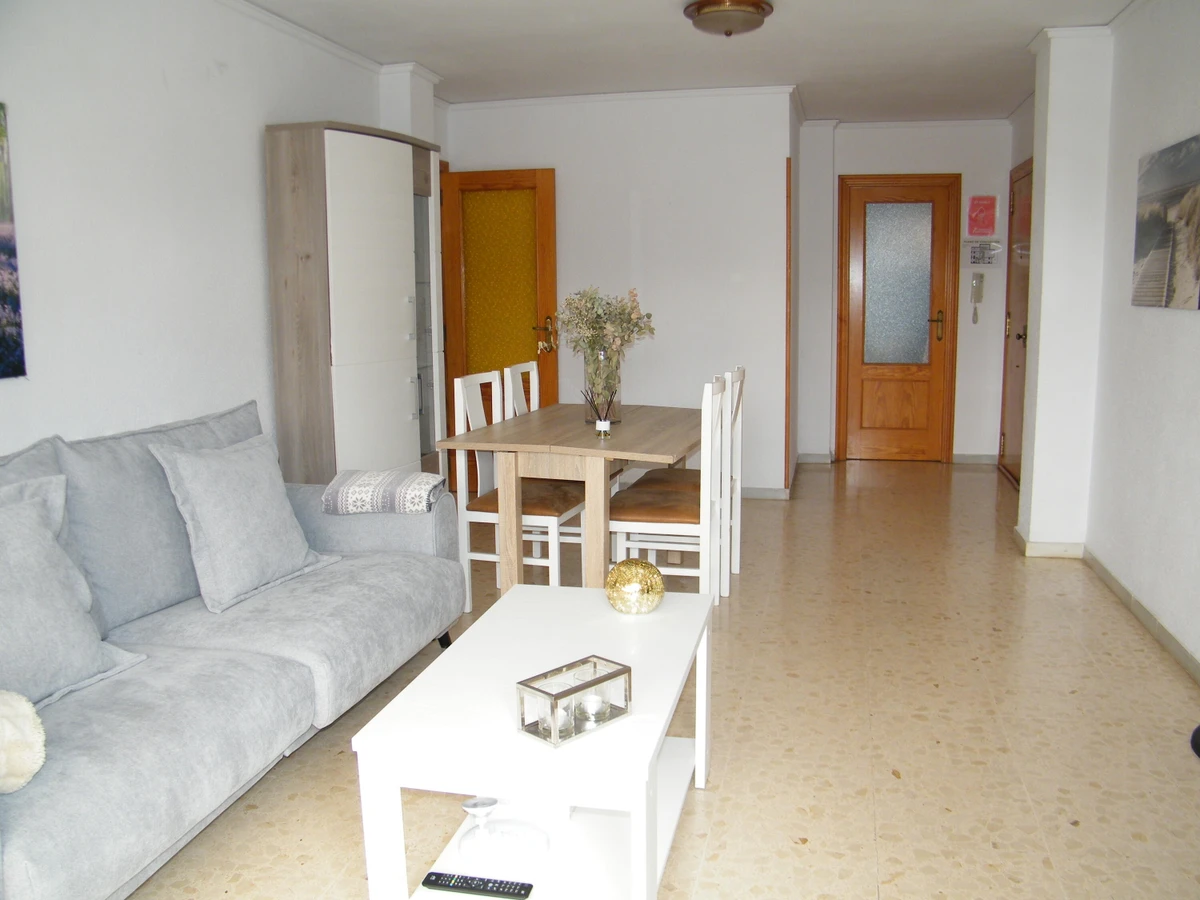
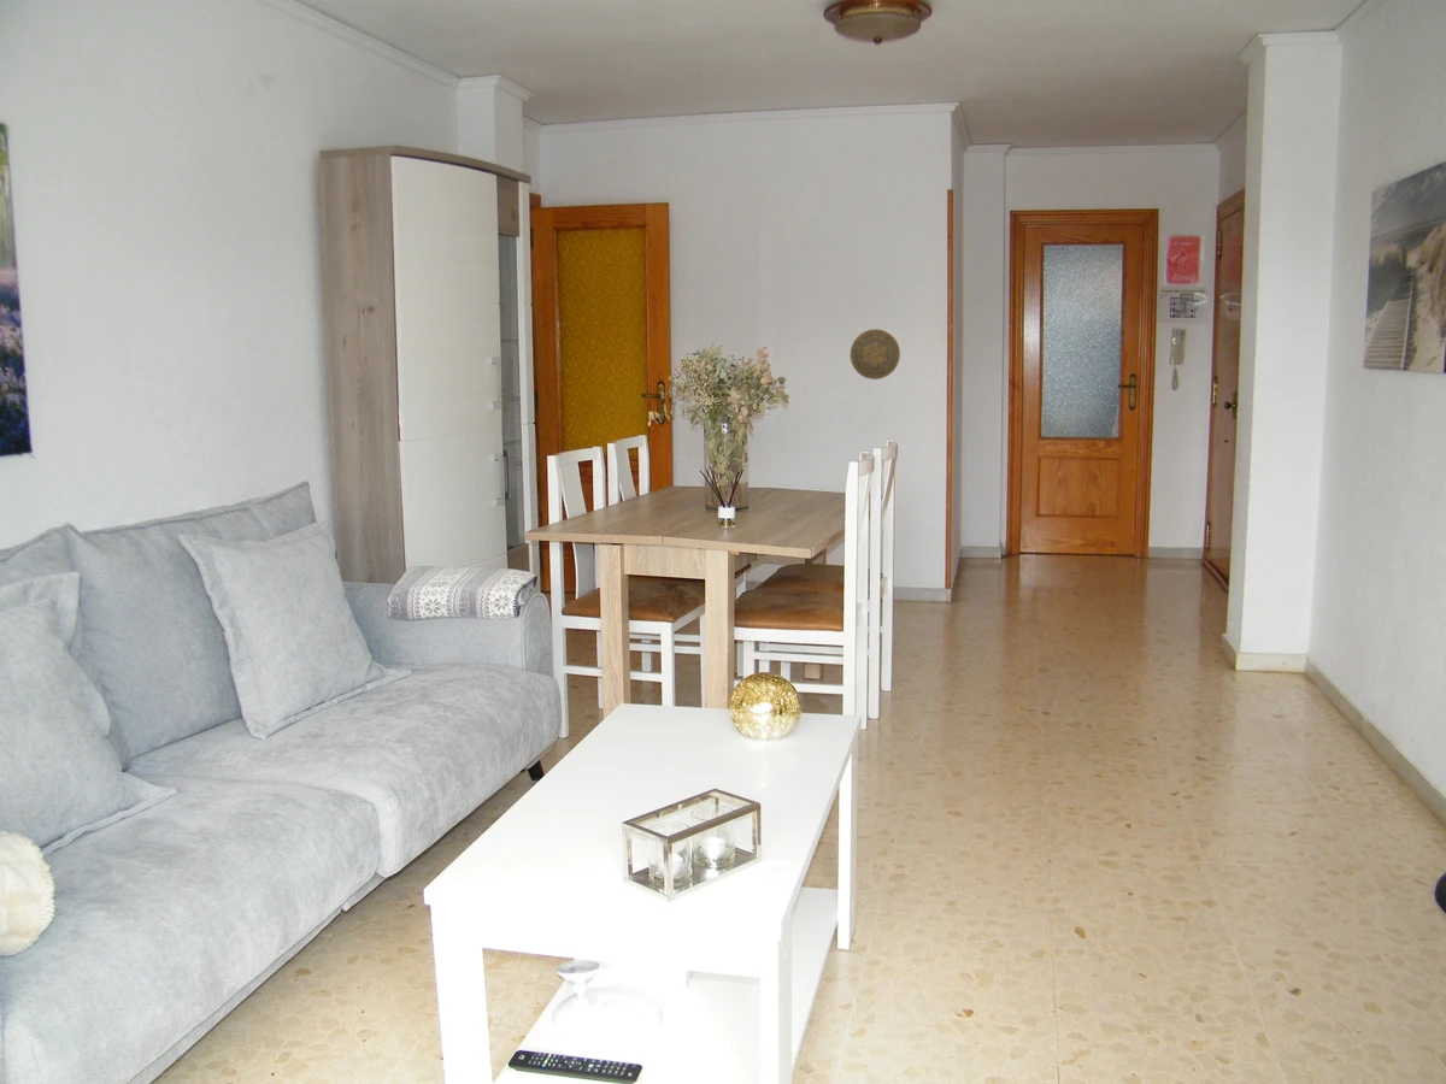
+ decorative plate (874, 354)
